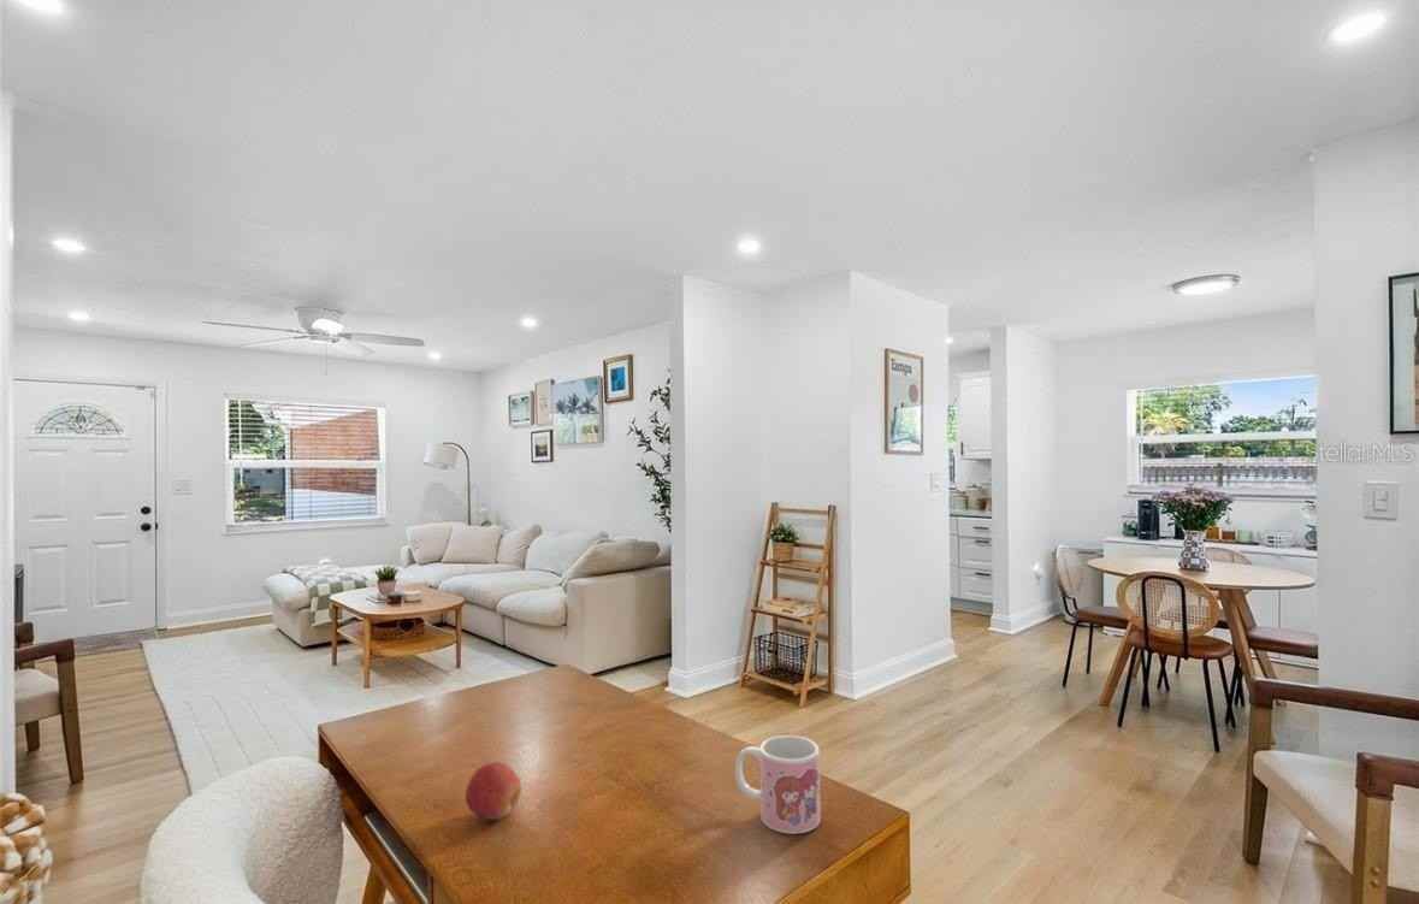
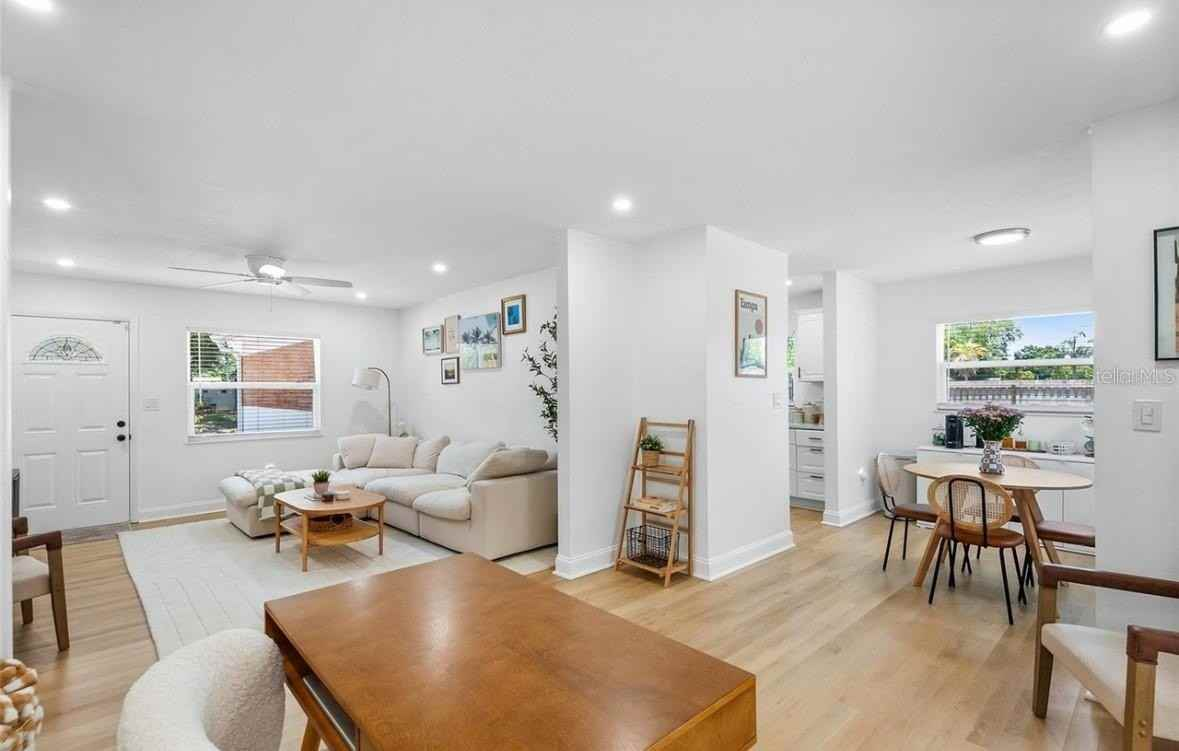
- mug (780, 780)
- apple (493, 790)
